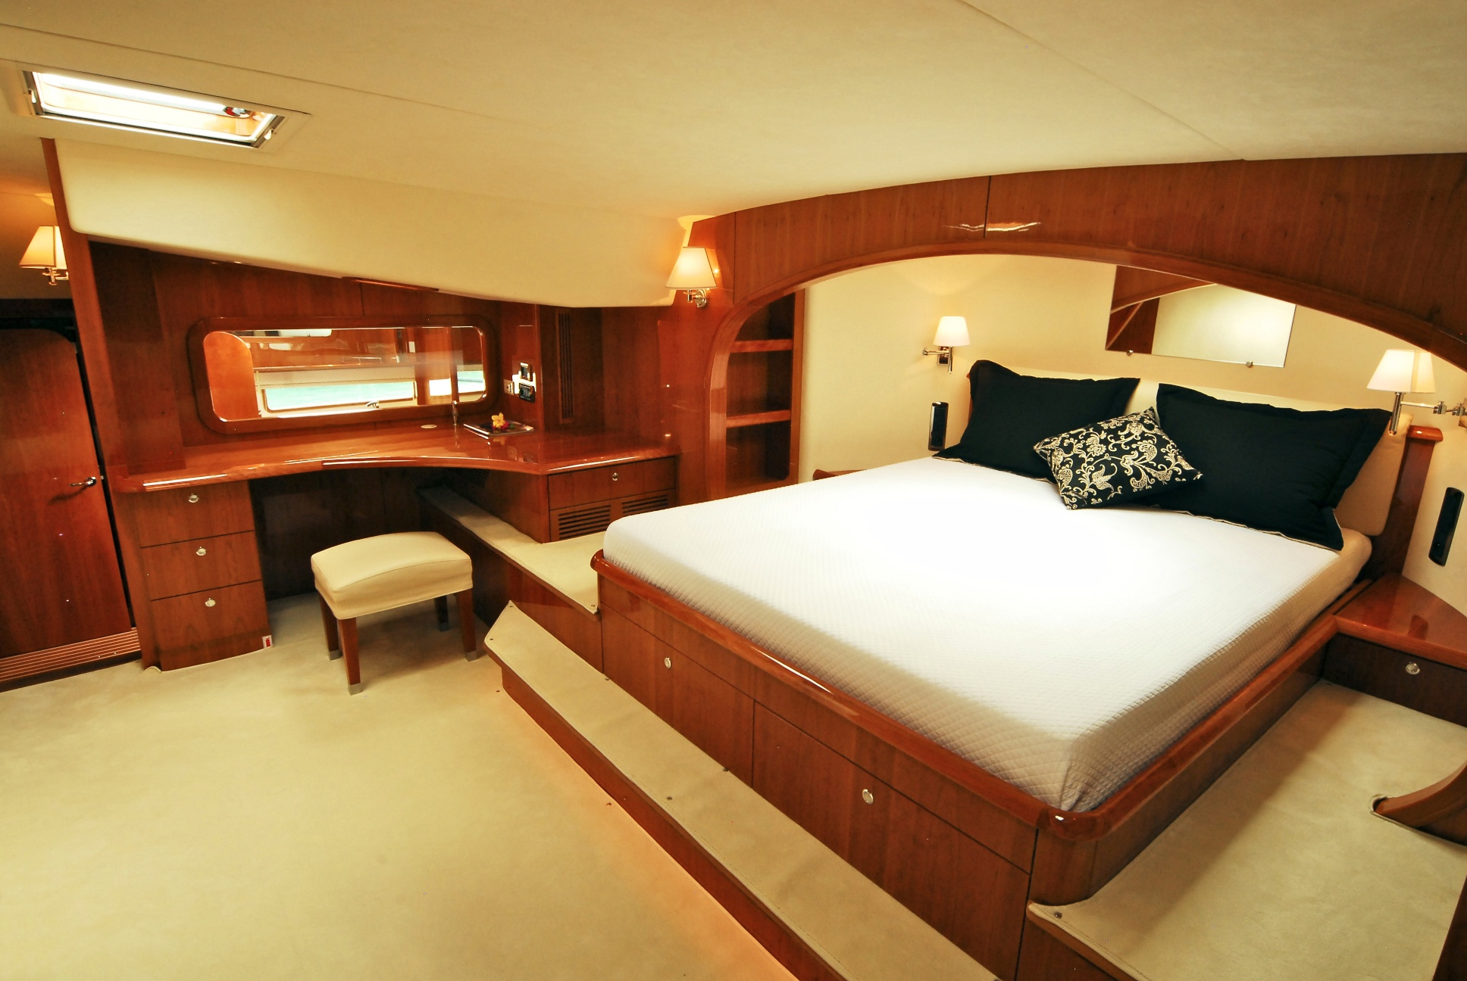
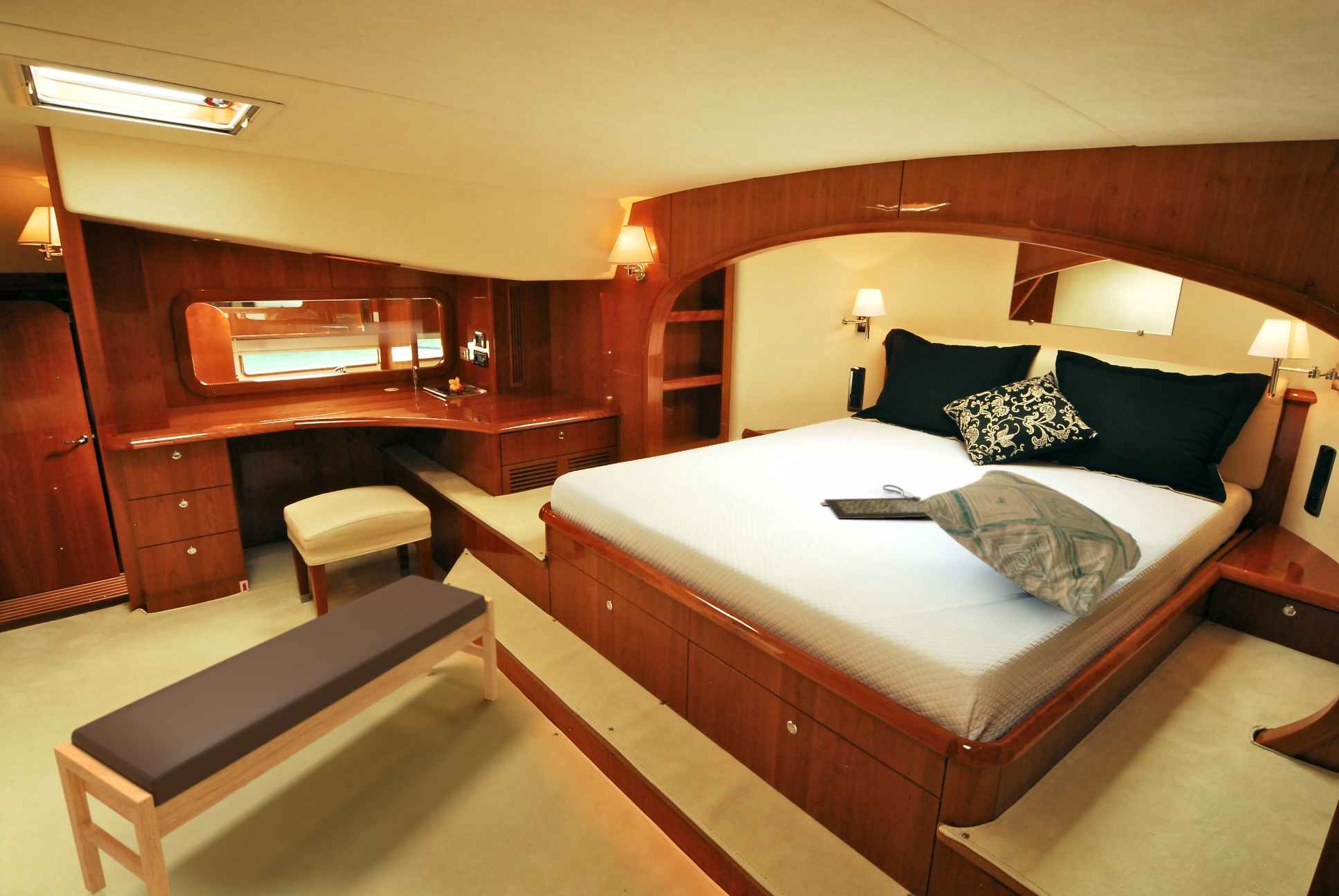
+ bench (324, 713)
+ decorative pillow (1028, 534)
+ clutch bag (883, 506)
